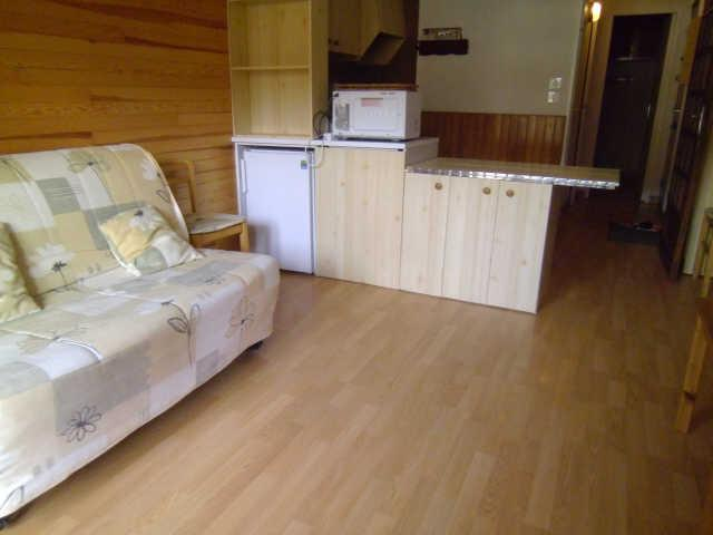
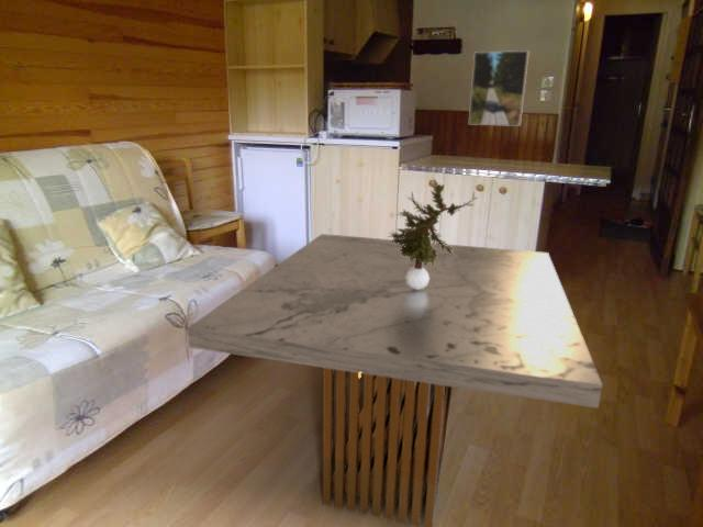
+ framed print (498, 89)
+ coffee table (405, 358)
+ potted plant (429, 234)
